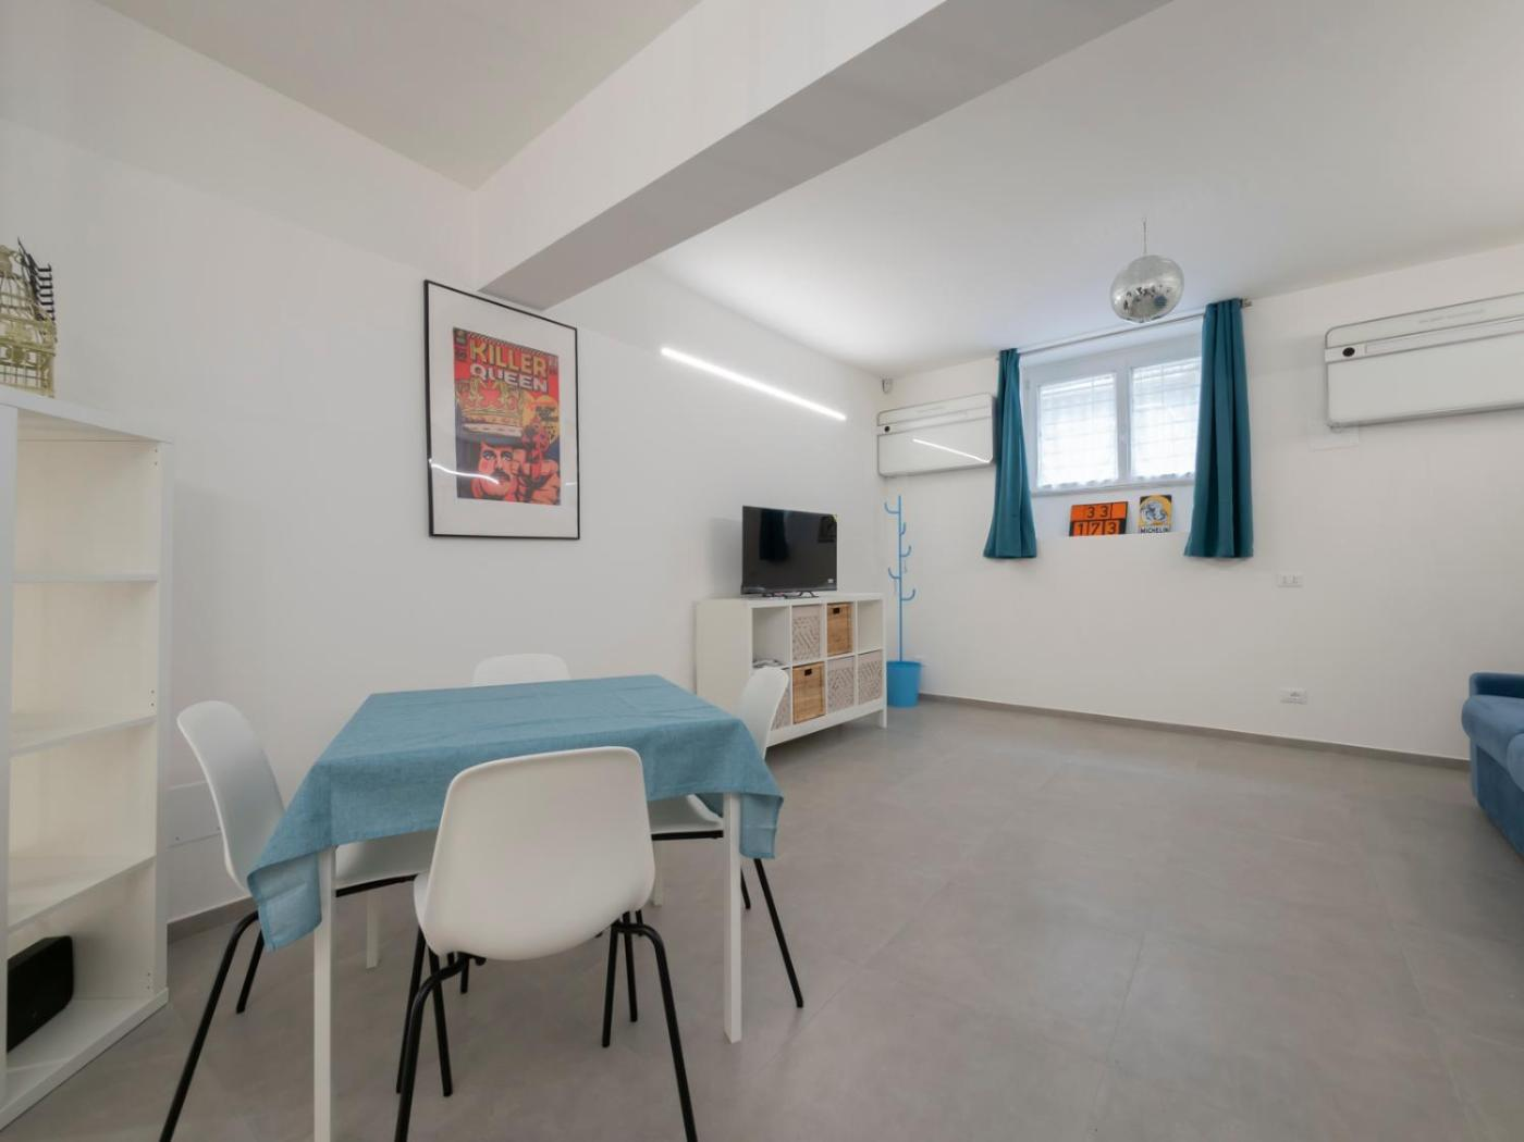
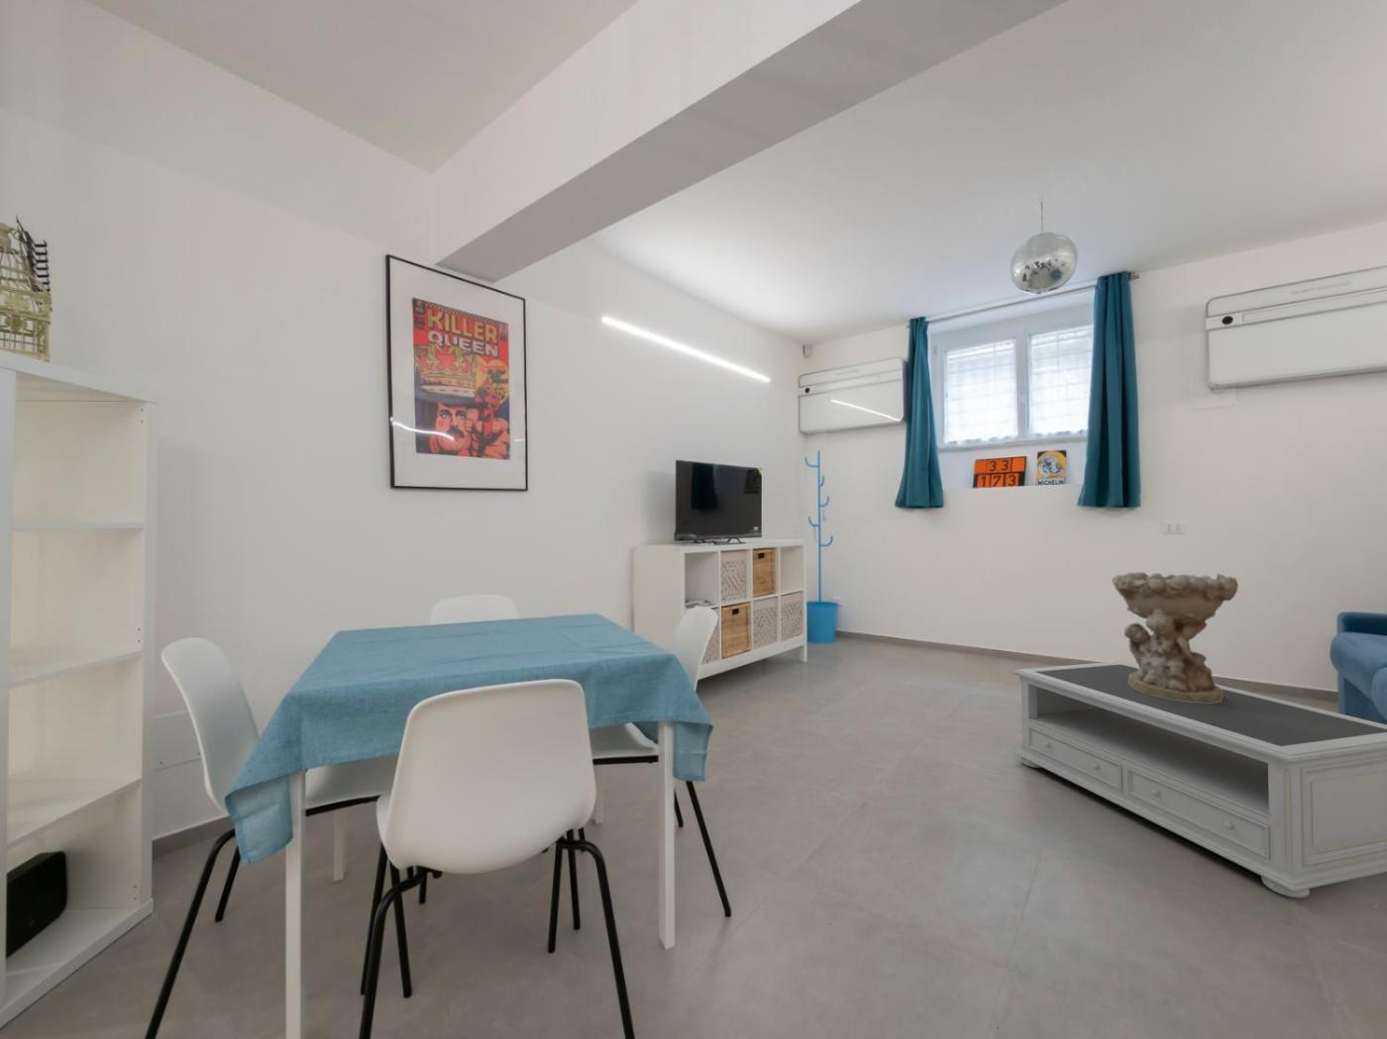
+ coffee table (1184, 750)
+ decorative bowl (1172, 631)
